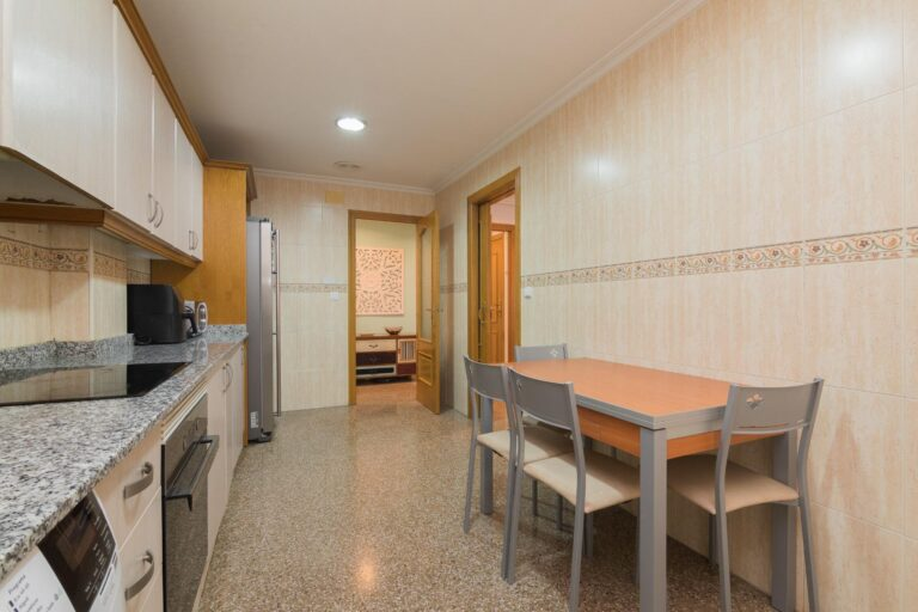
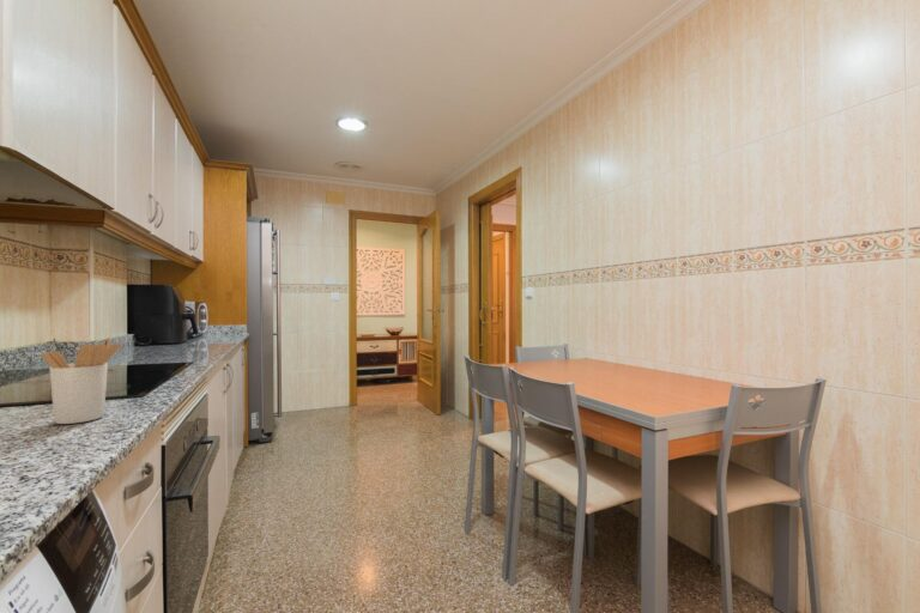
+ utensil holder (86, 378)
